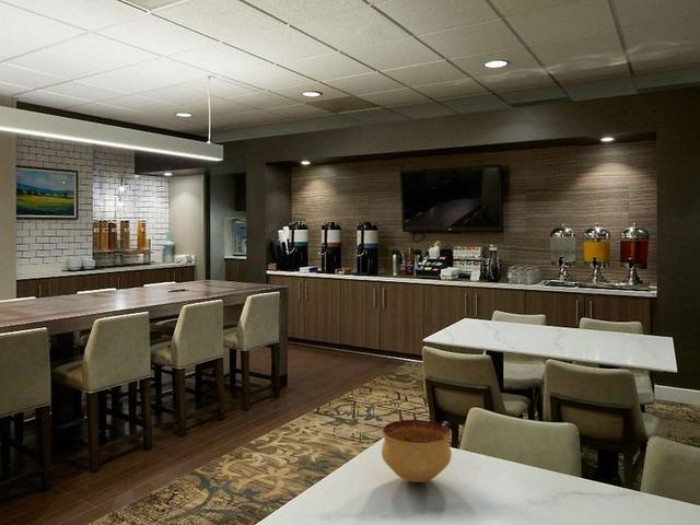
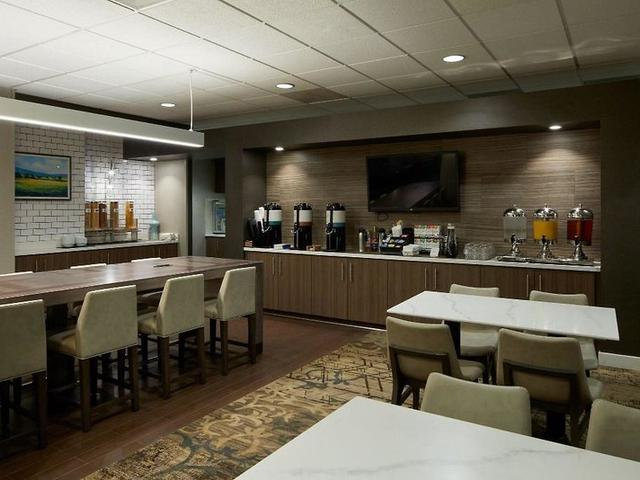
- bowl (416, 455)
